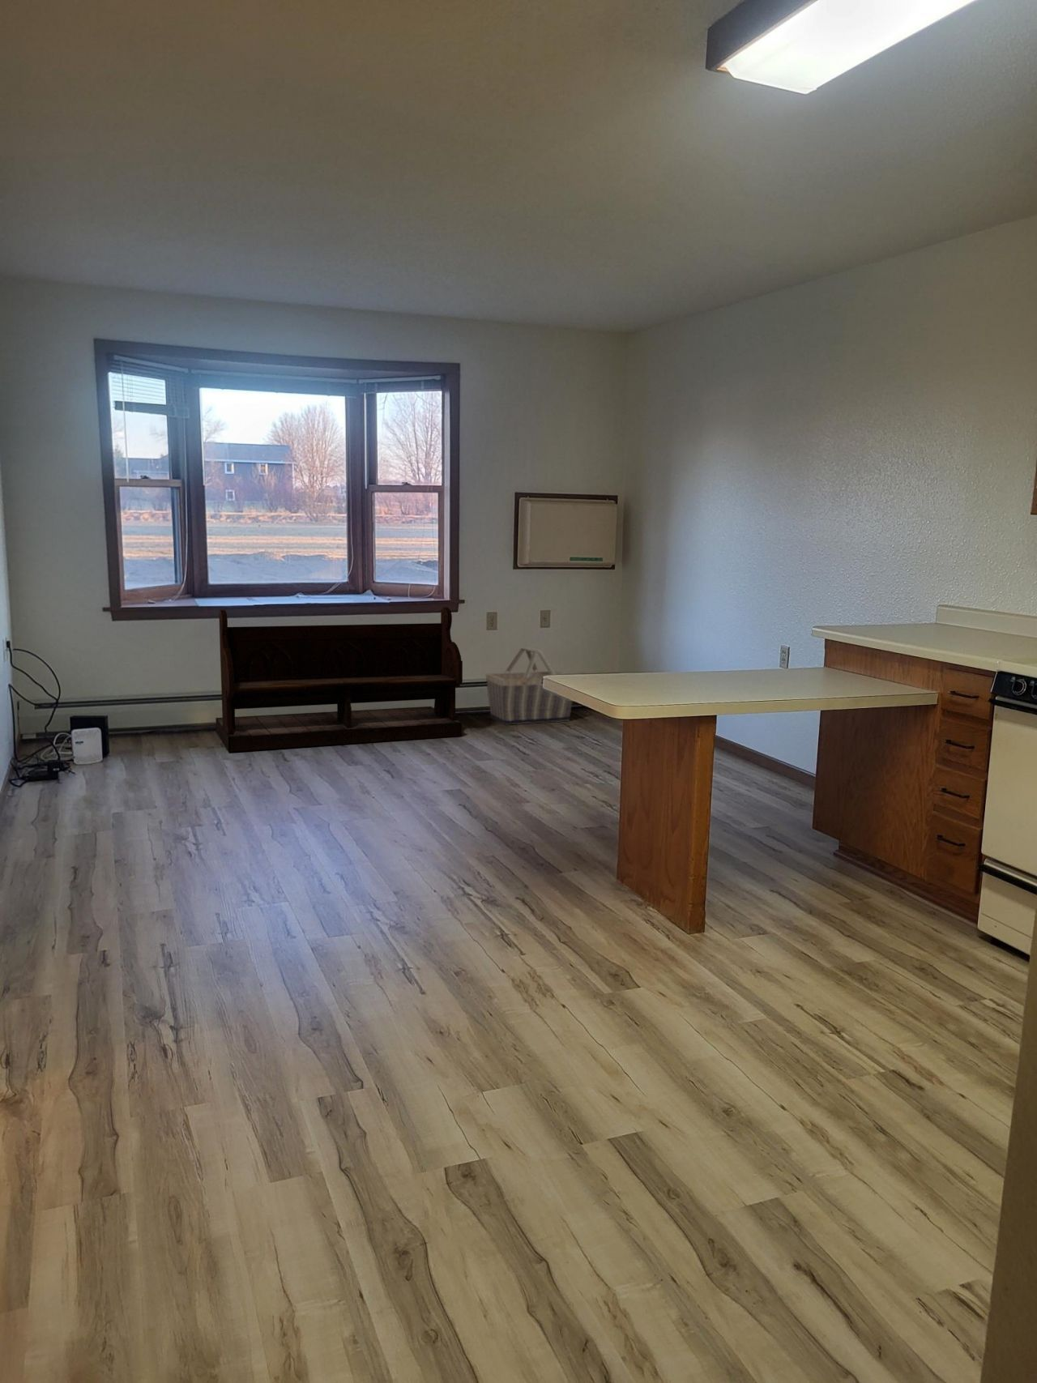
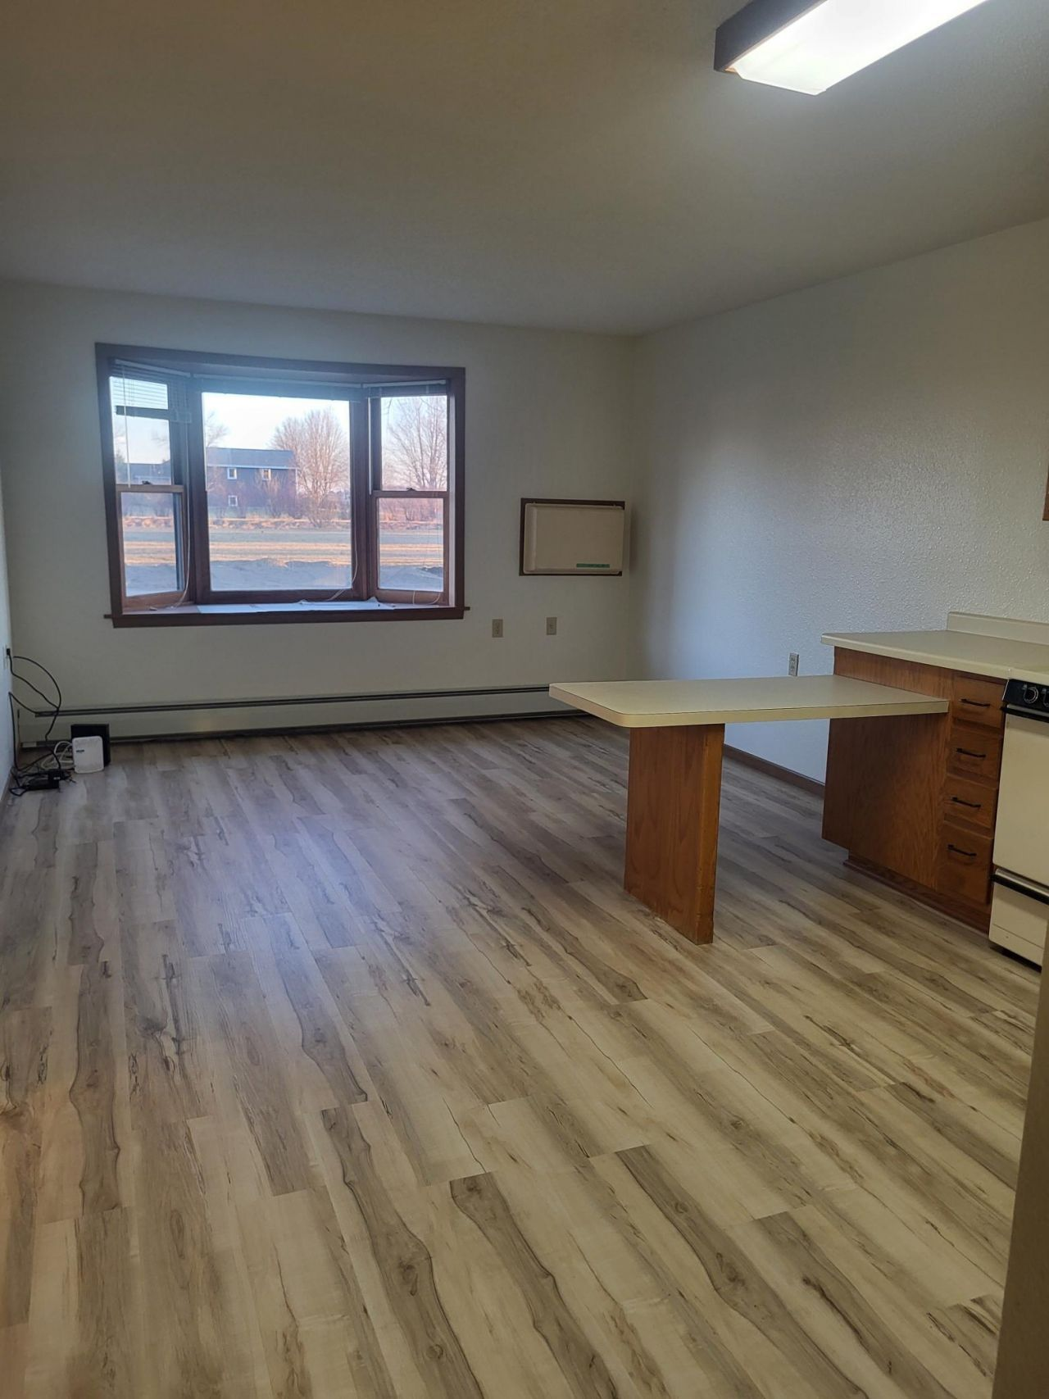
- basket (530, 684)
- bench (339, 671)
